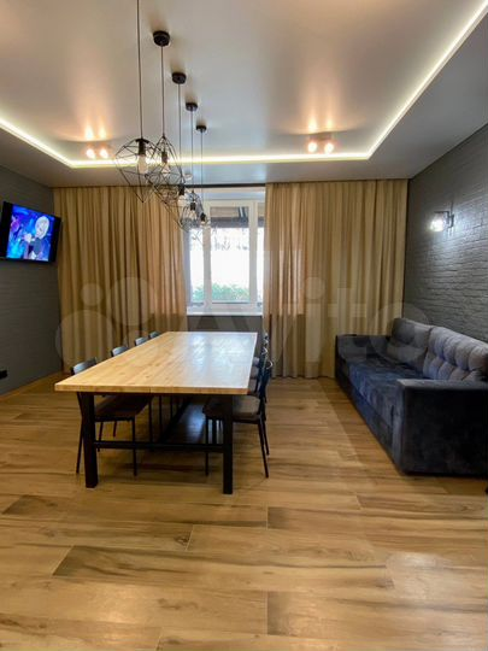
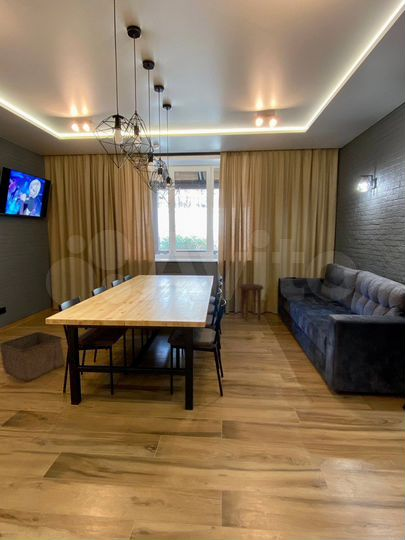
+ side table (248, 302)
+ storage bin (33, 354)
